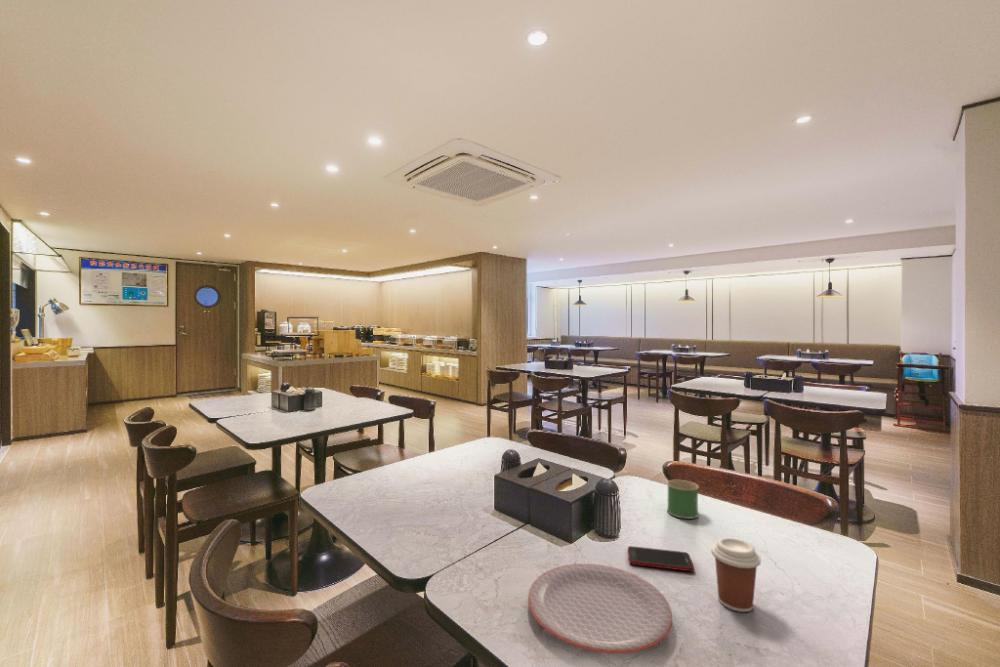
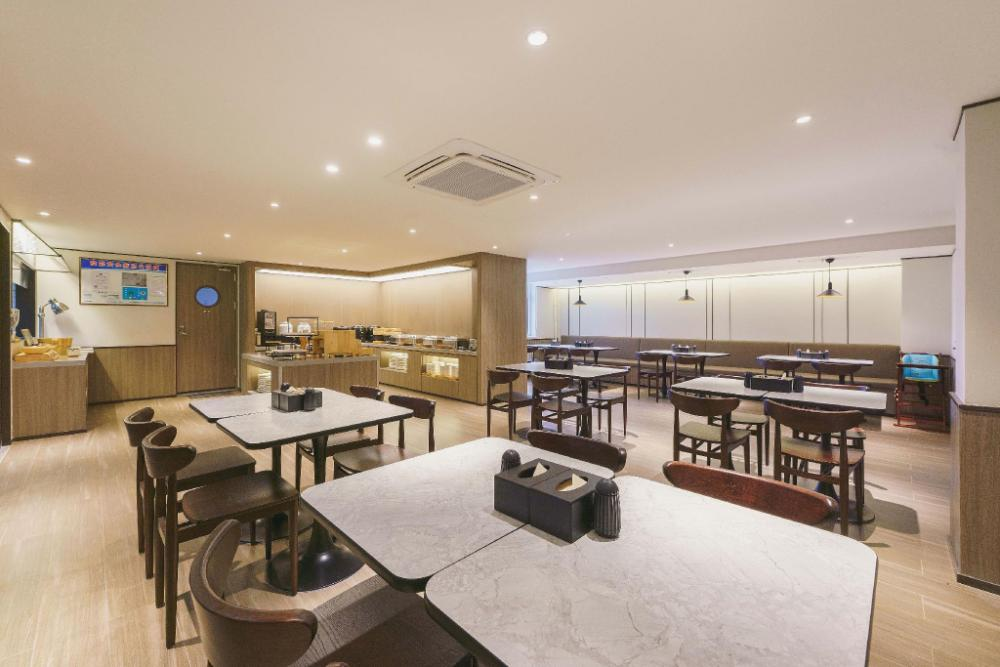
- mug (683, 496)
- plate (597, 605)
- cell phone (659, 558)
- coffee cup (735, 573)
